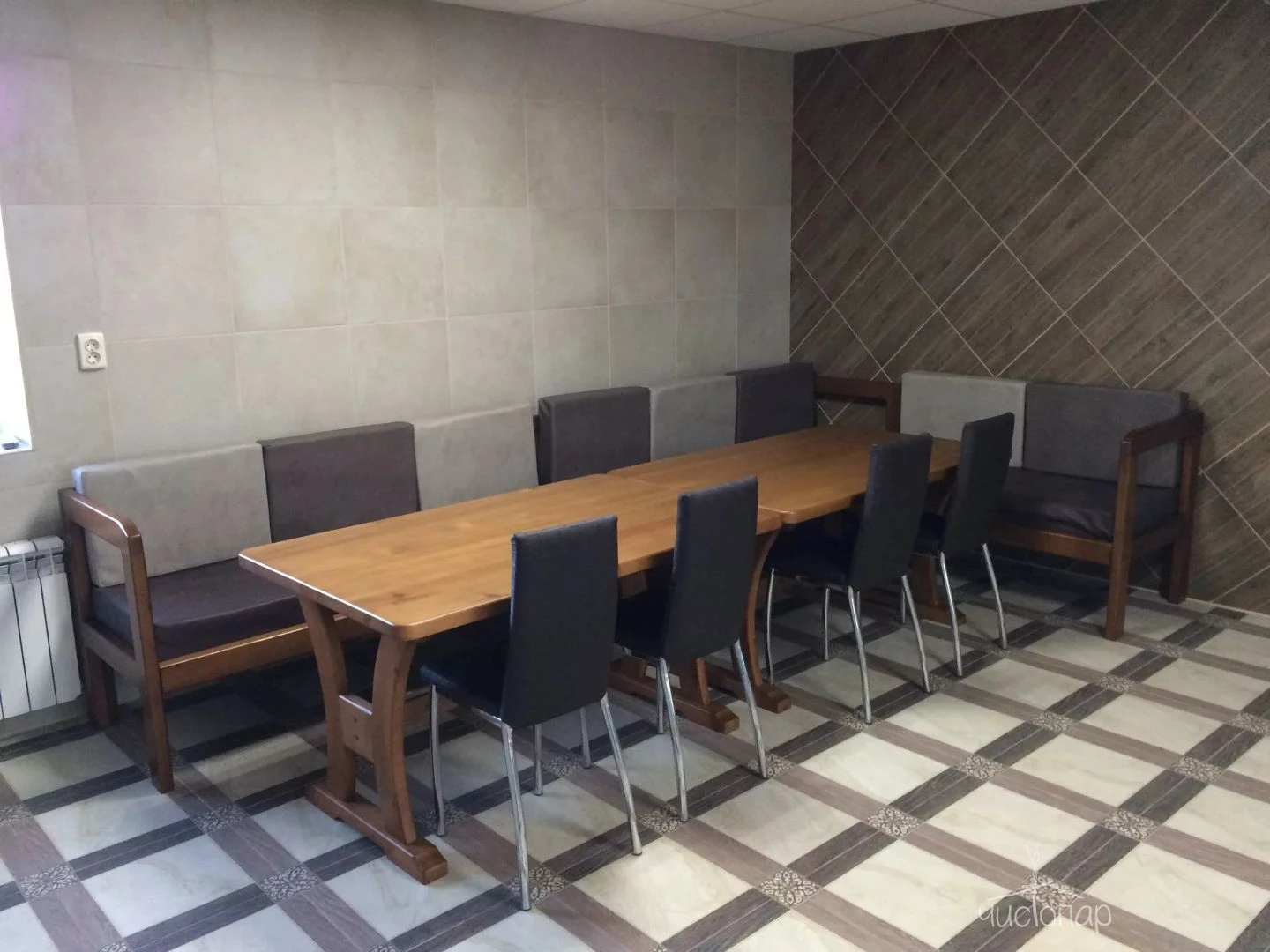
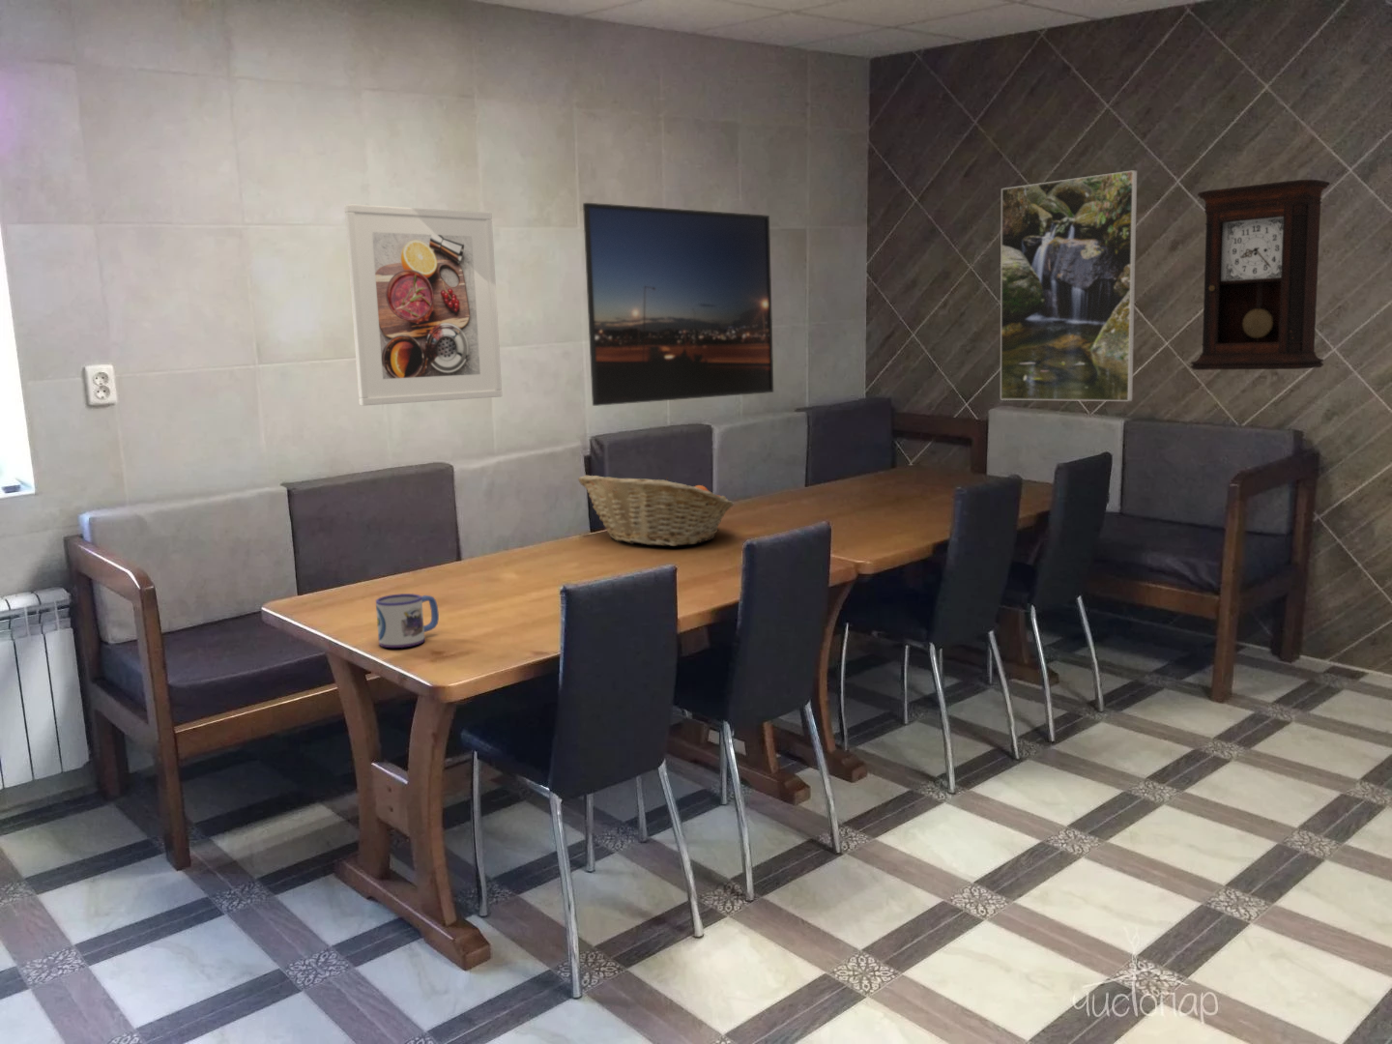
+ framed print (685, 305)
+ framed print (427, 306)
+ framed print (1064, 291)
+ mug (408, 617)
+ pendulum clock (1255, 279)
+ fruit basket (655, 504)
